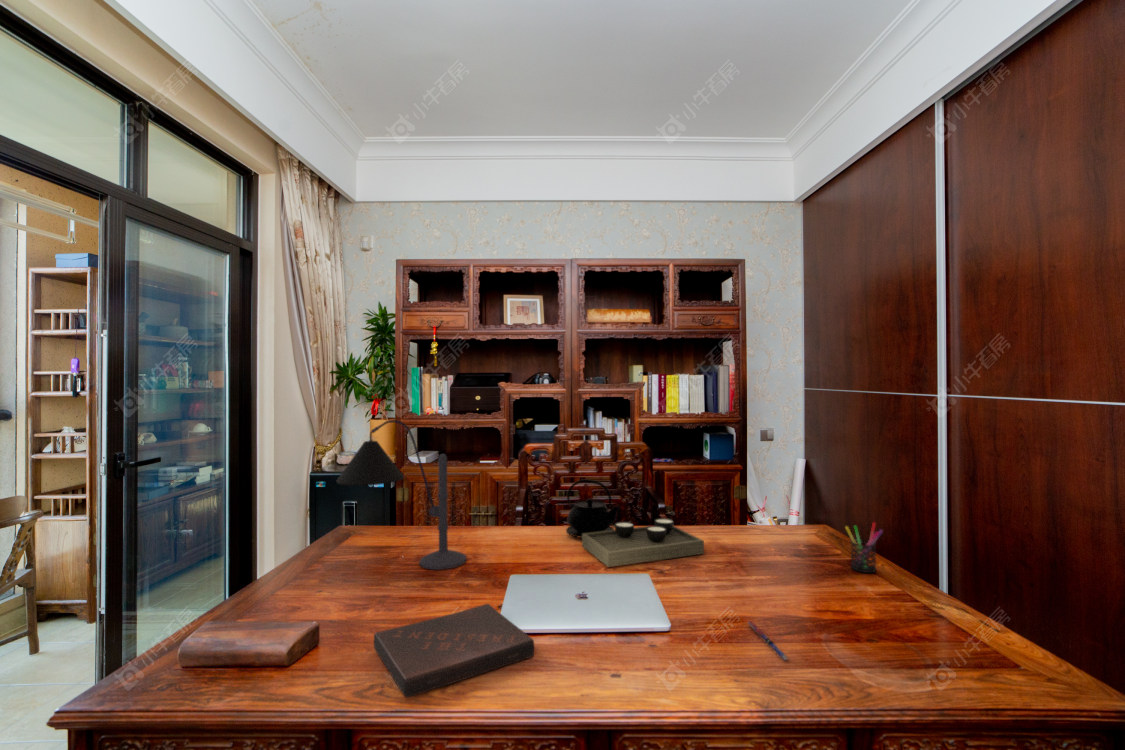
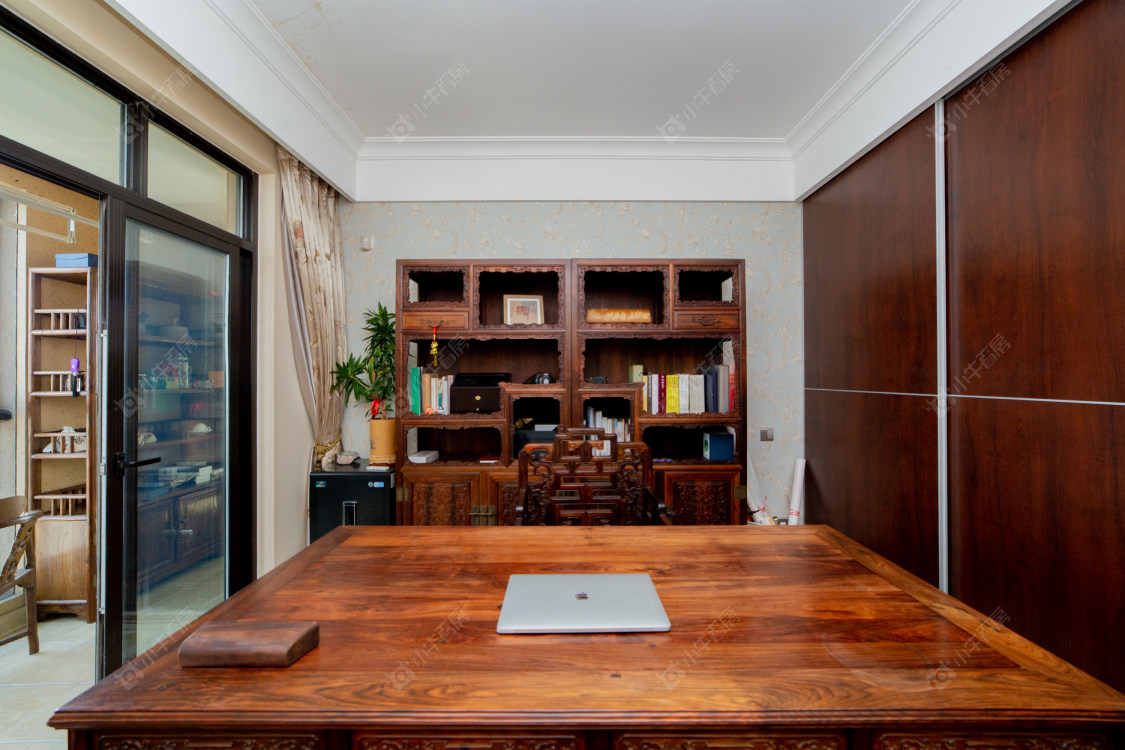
- book (453, 644)
- desk lamp (399, 480)
- pen (767, 638)
- pen holder (863, 545)
- tea set (628, 522)
